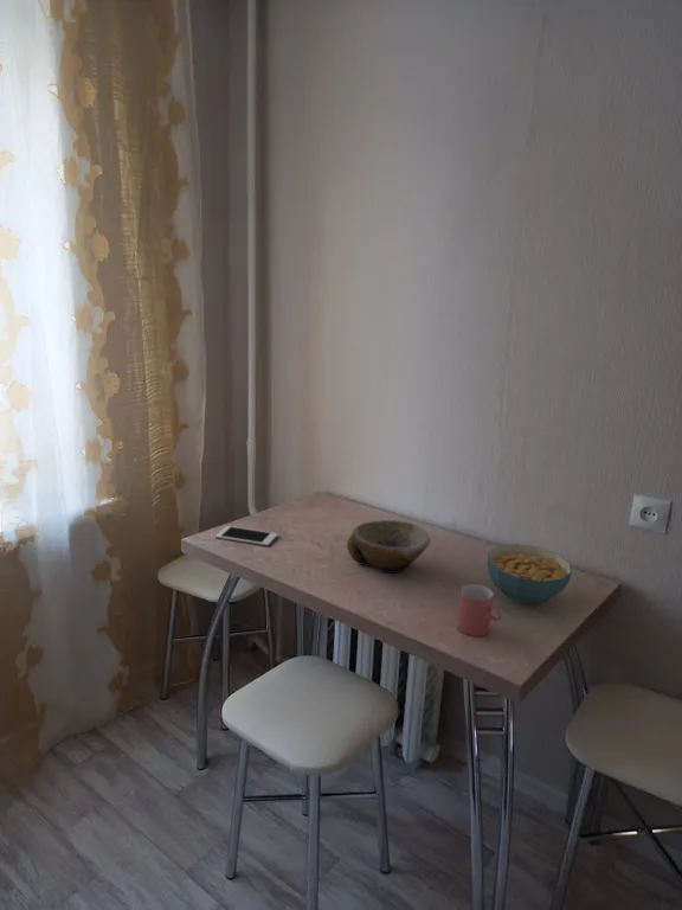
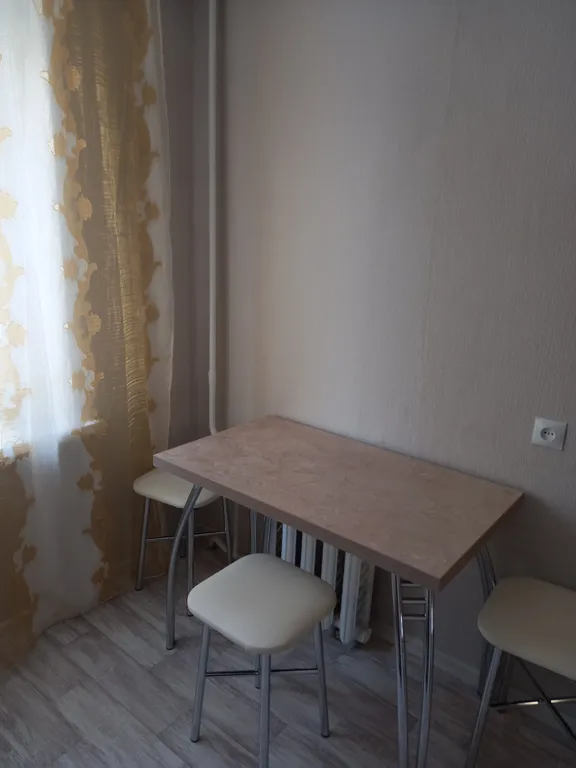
- cup (481, 613)
- cereal bowl (526, 579)
- bowl (387, 549)
- cell phone (246, 536)
